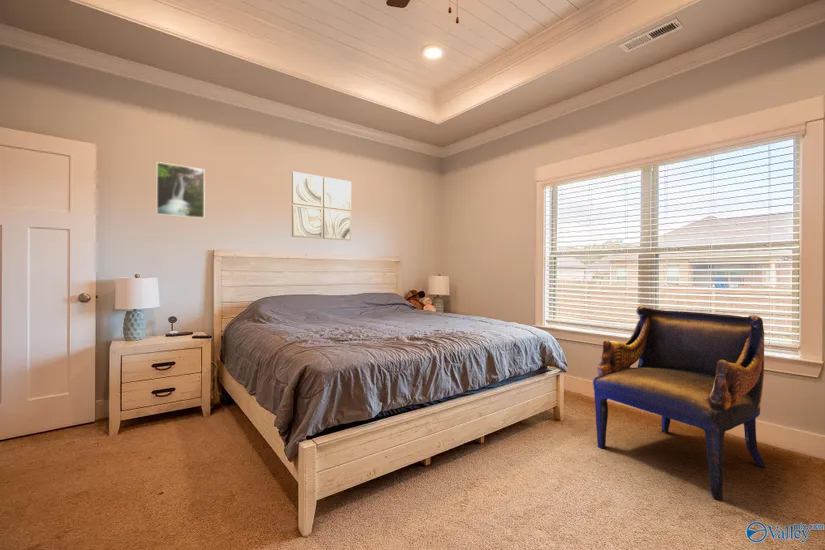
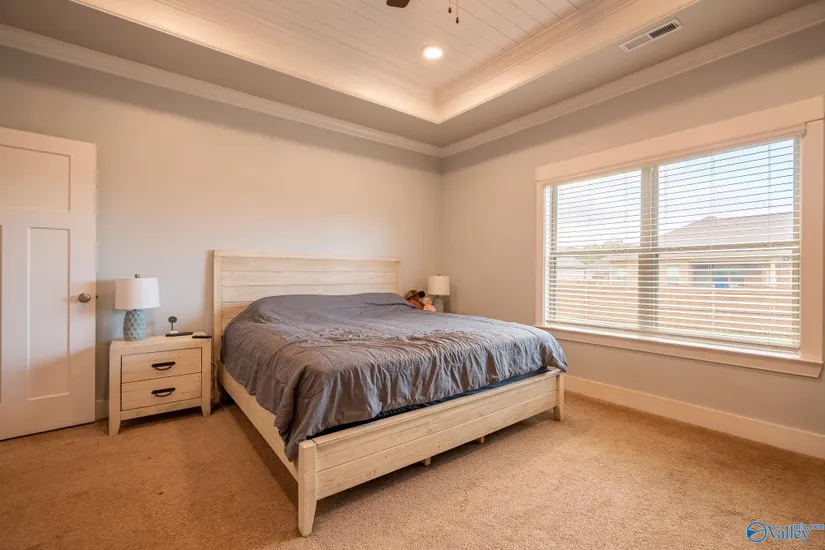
- armchair (680, 382)
- wall art (322, 208)
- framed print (181, 191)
